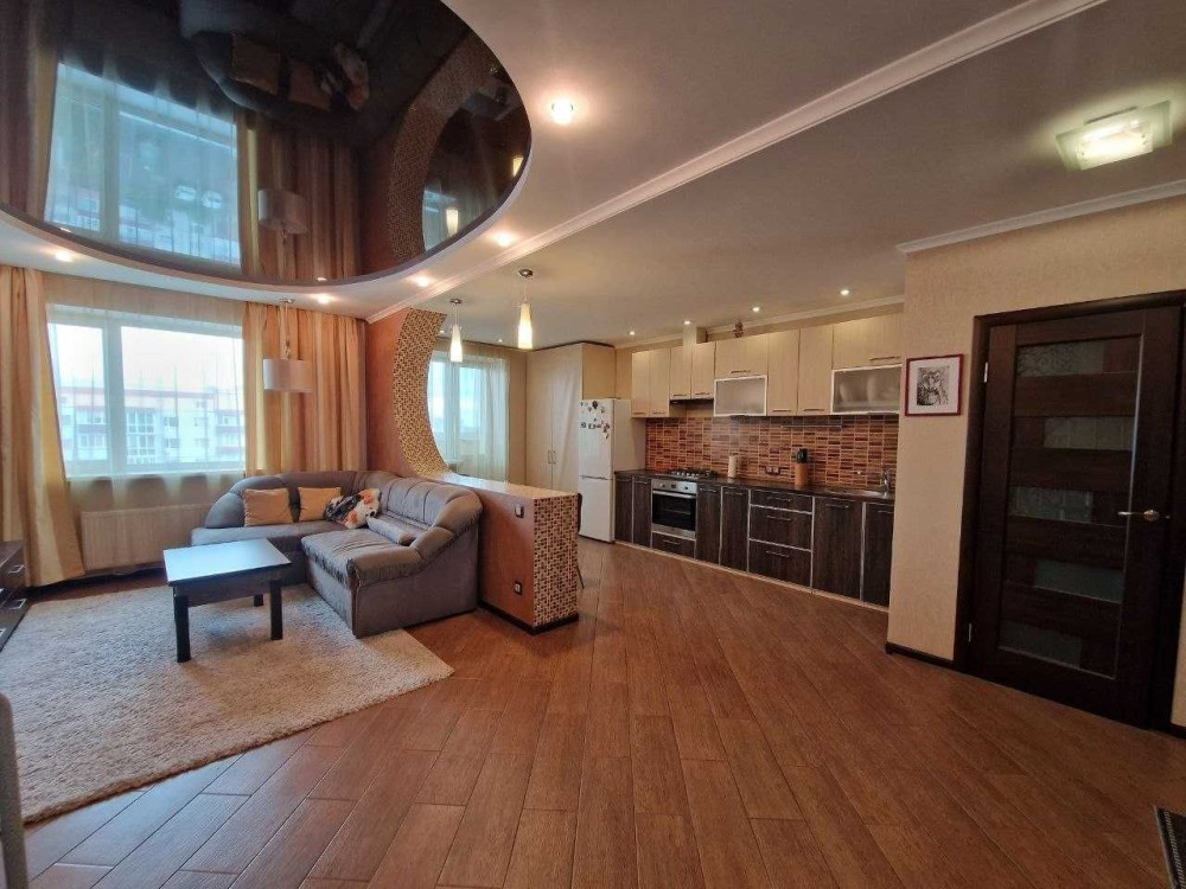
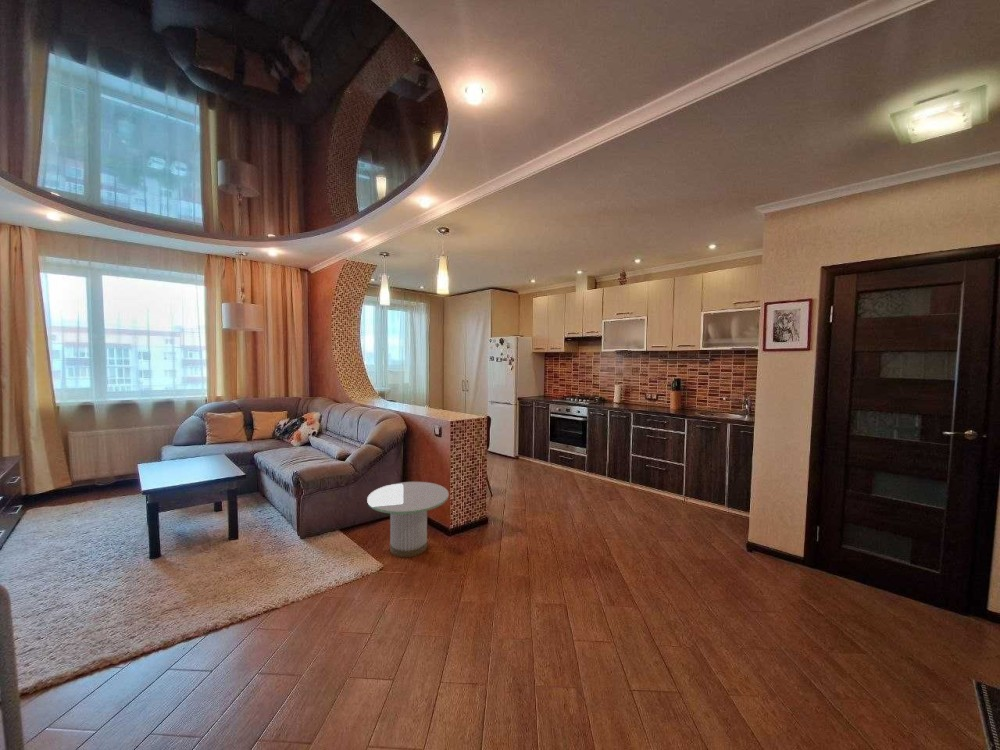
+ side table (408, 521)
